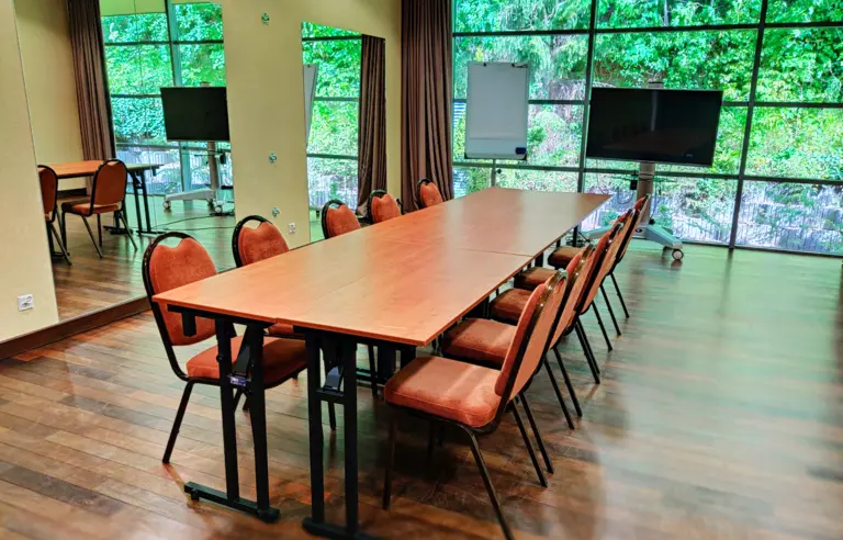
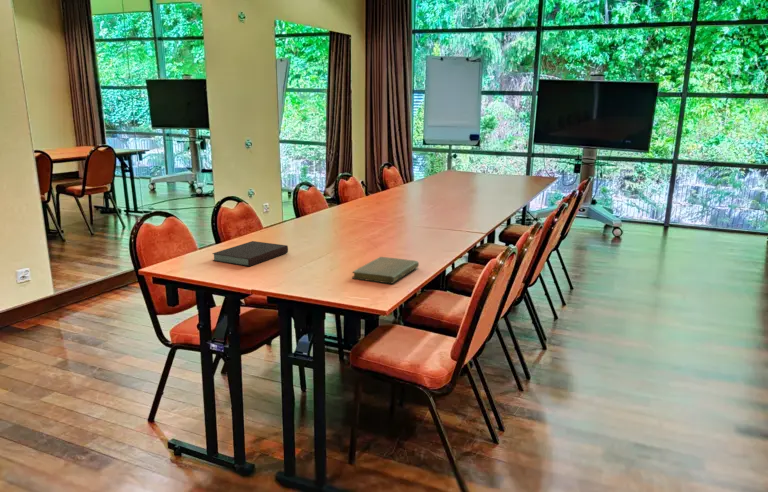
+ notebook (251, 252)
+ notebook (386, 269)
